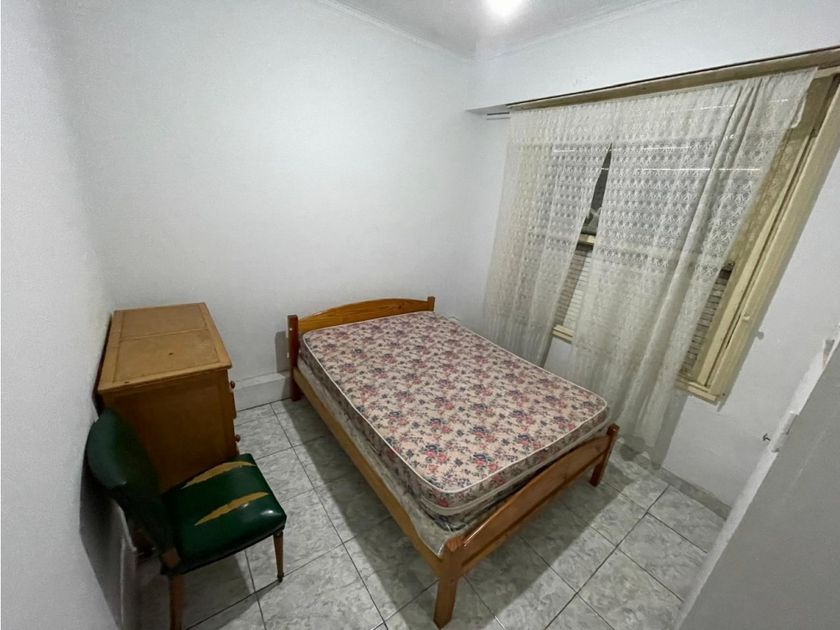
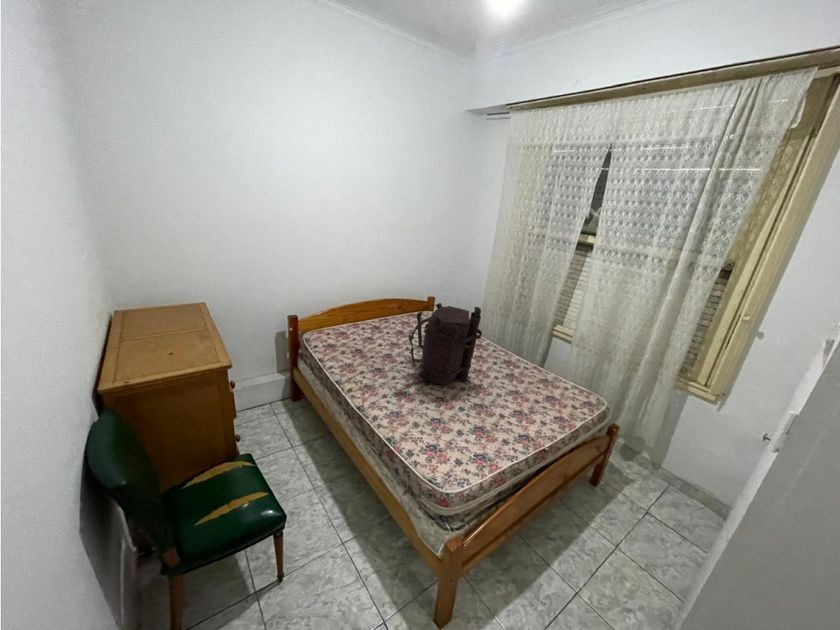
+ backpack (445, 340)
